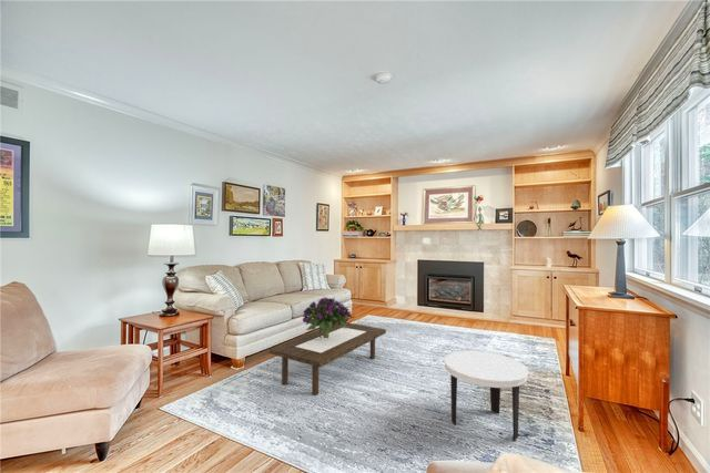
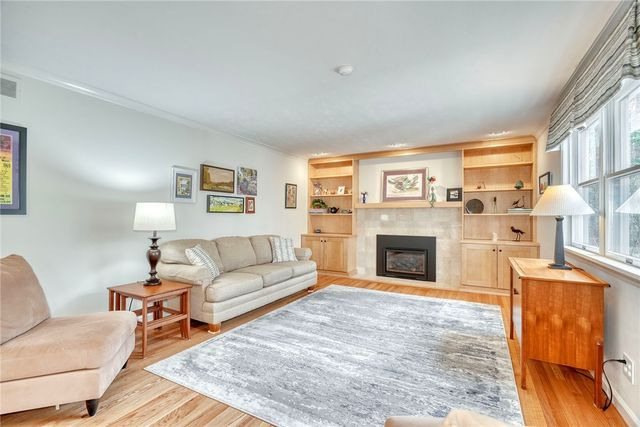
- coffee table (333, 353)
- side table (490, 393)
- bouquet (325, 318)
